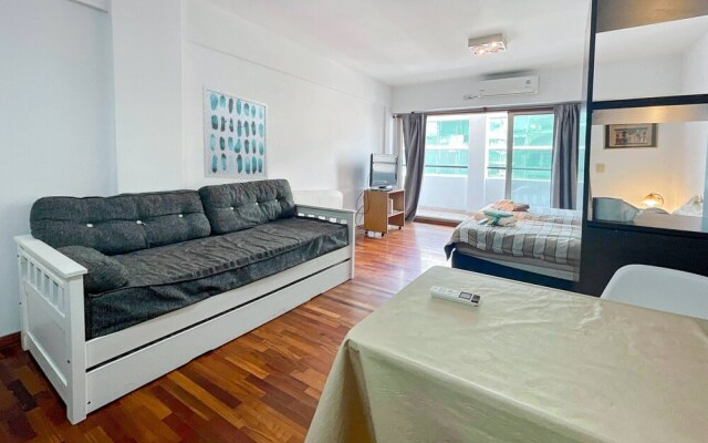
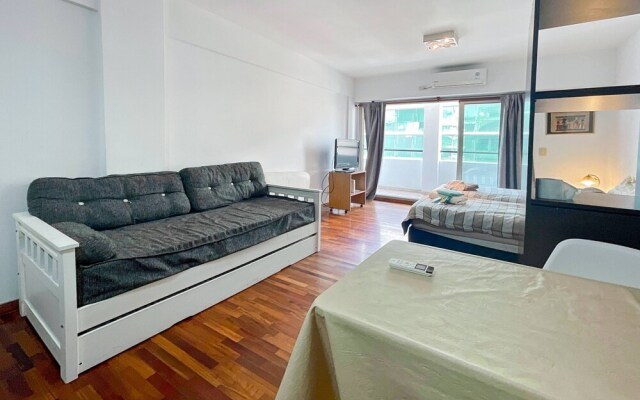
- wall art (238, 137)
